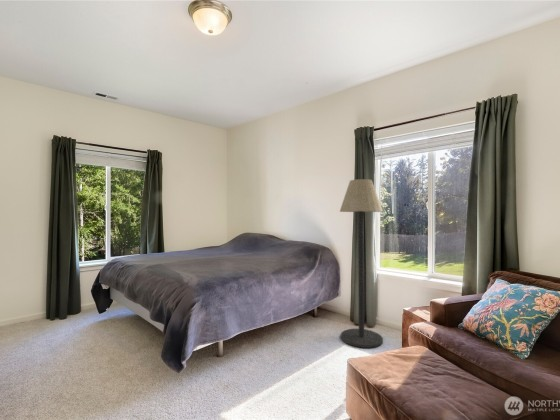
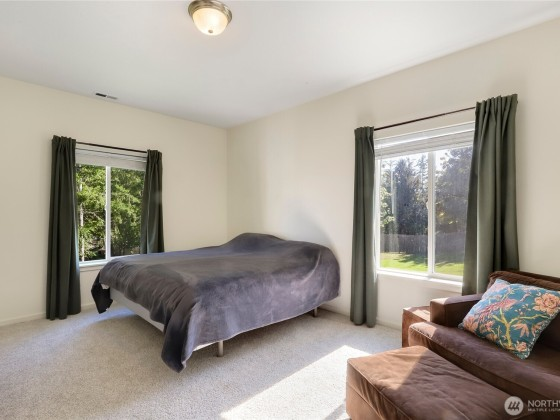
- floor lamp (361, 259)
